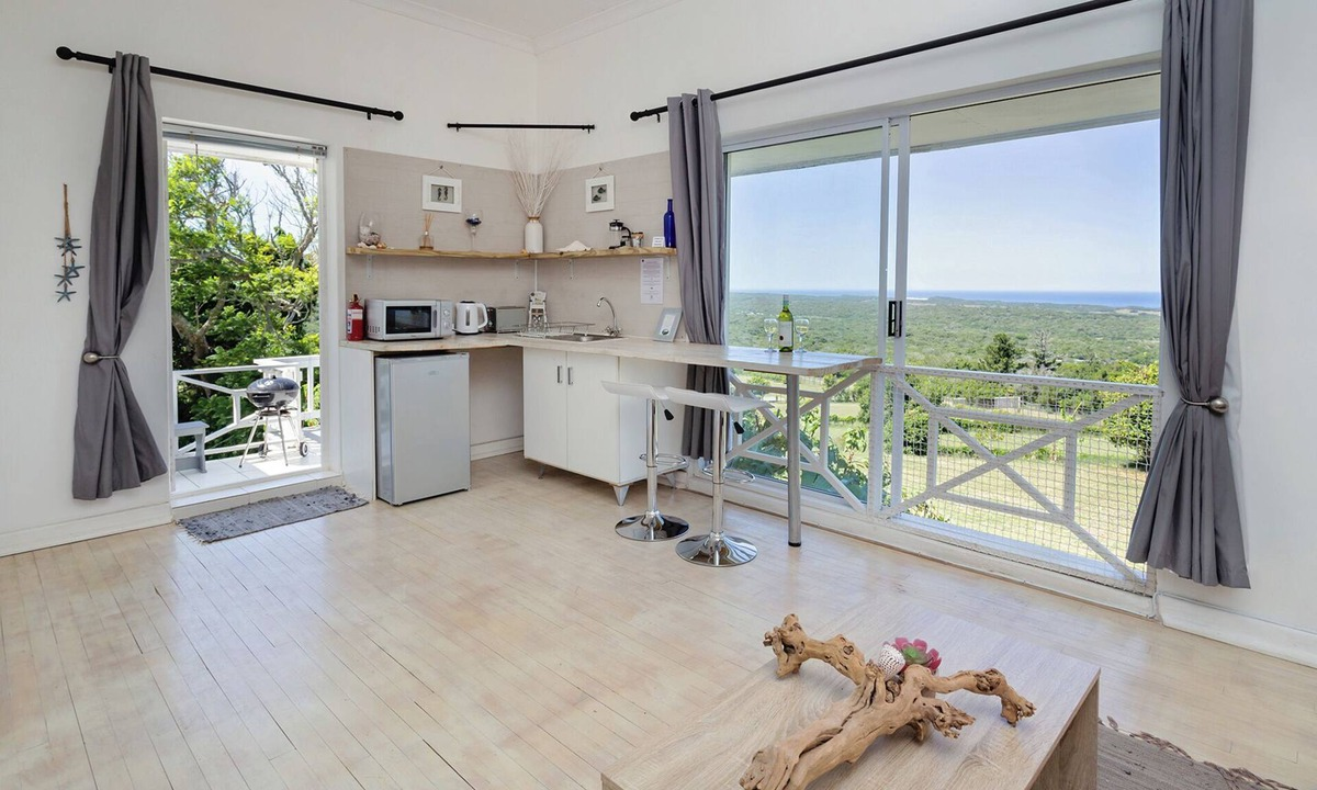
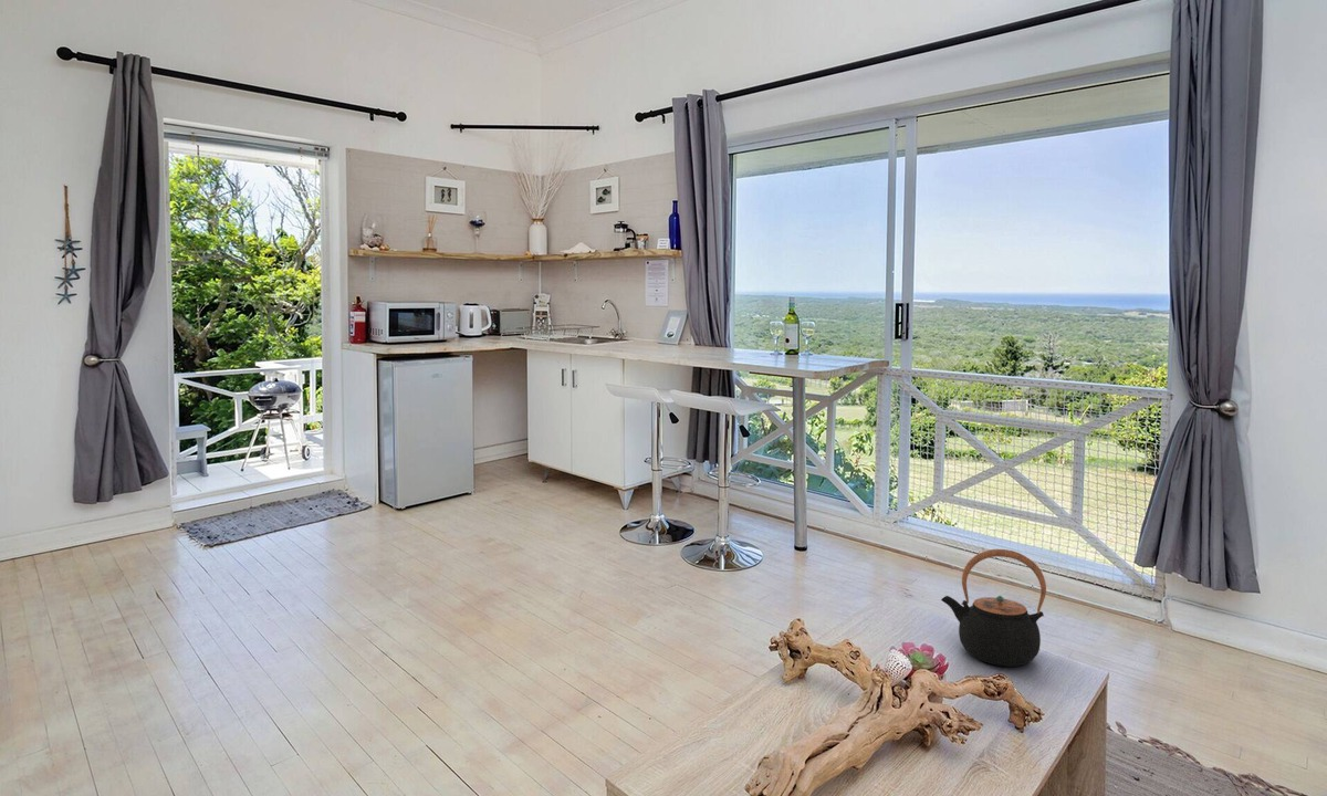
+ teapot (992, 600)
